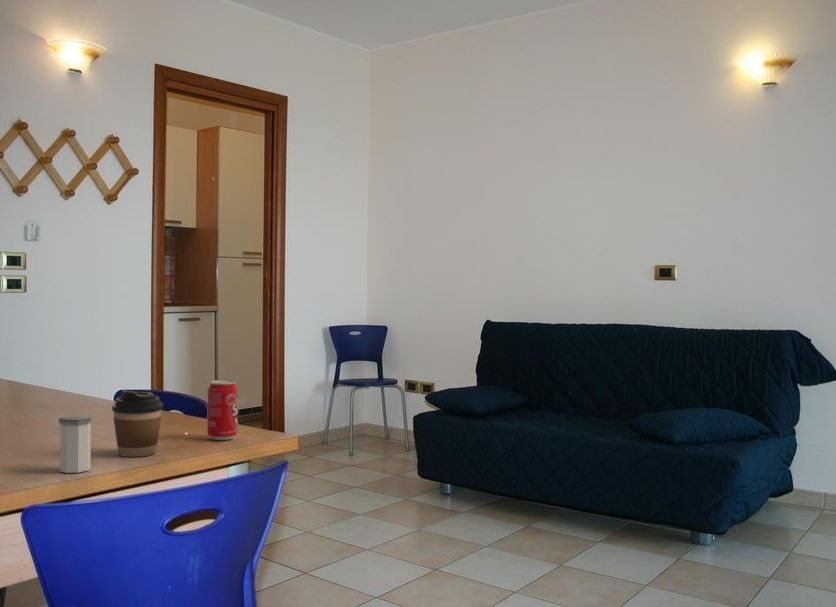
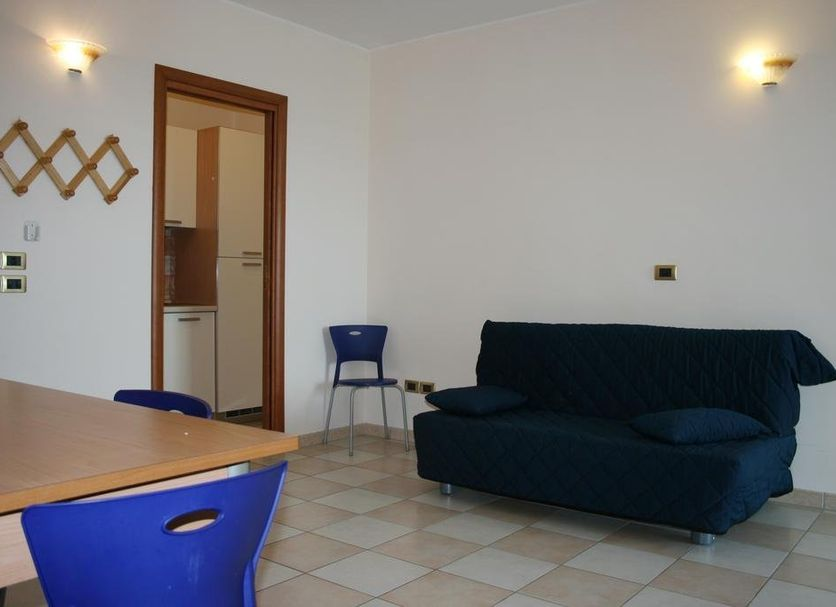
- beverage can (222, 409)
- salt shaker (75, 443)
- coffee cup (137, 421)
